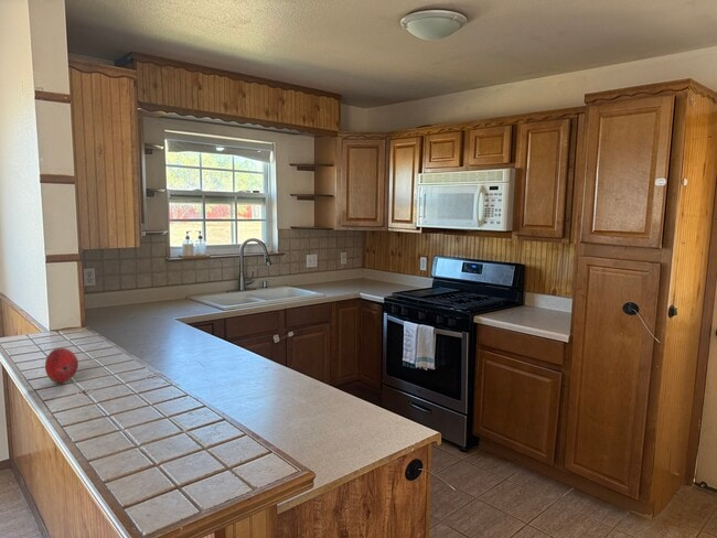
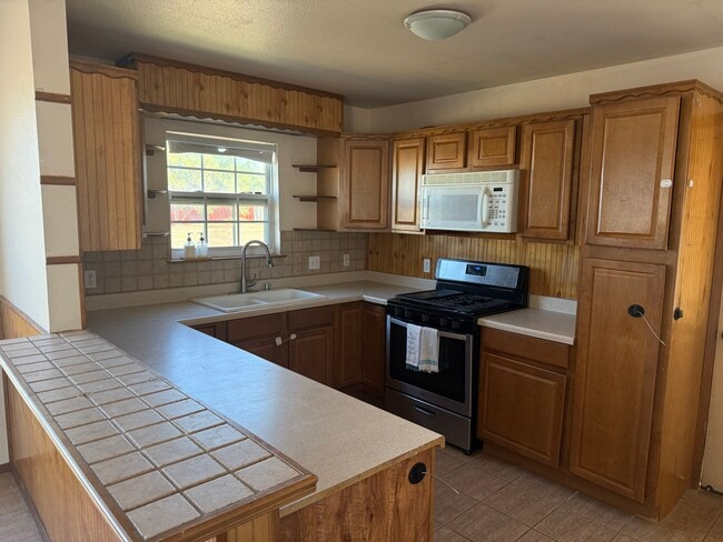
- fruit (61, 364)
